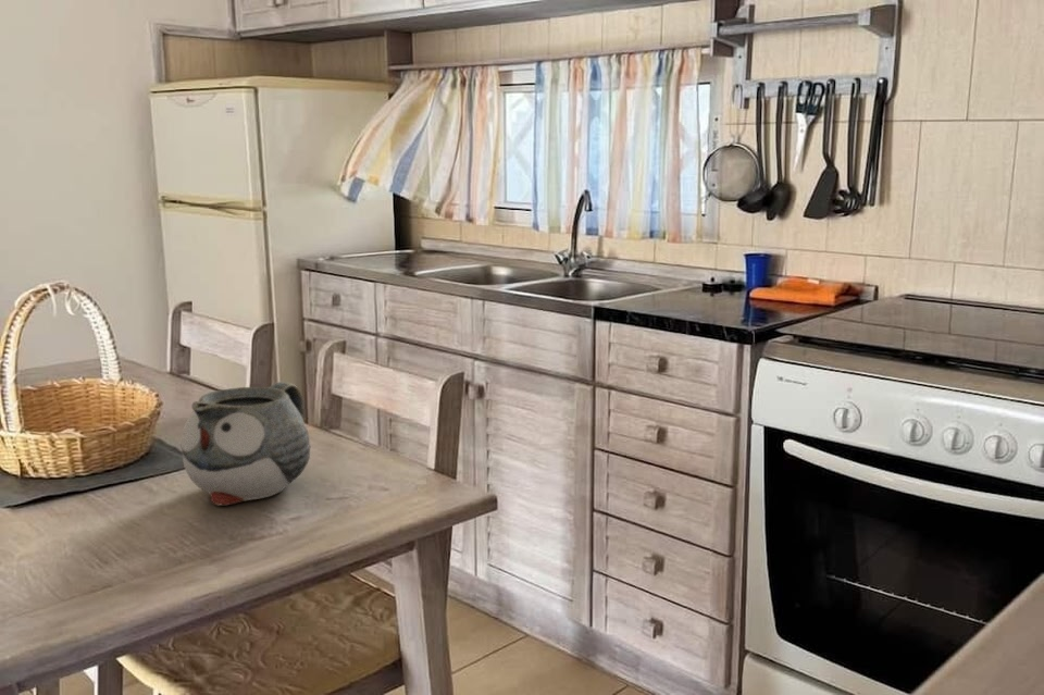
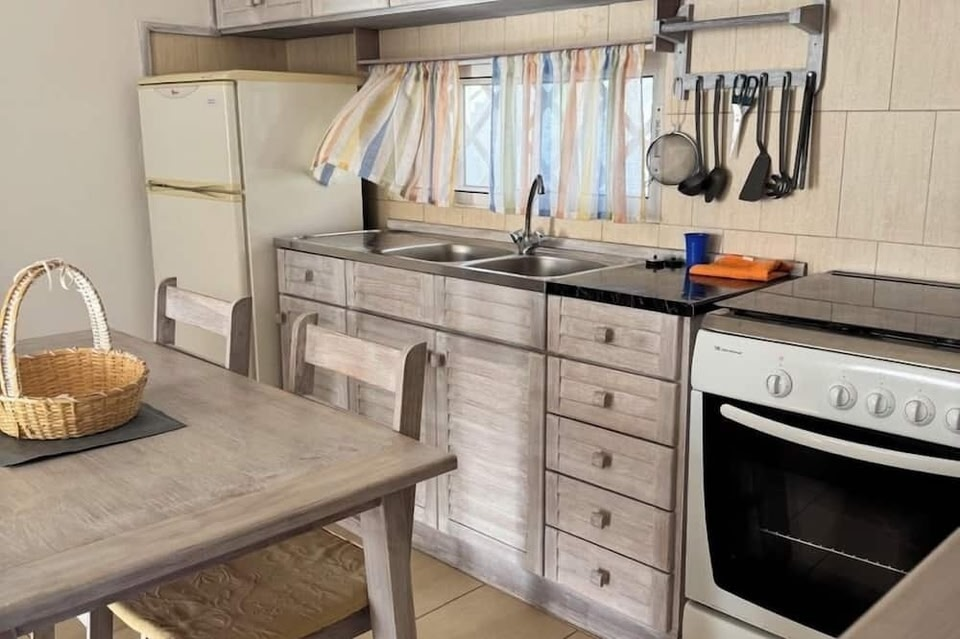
- teapot (251, 434)
